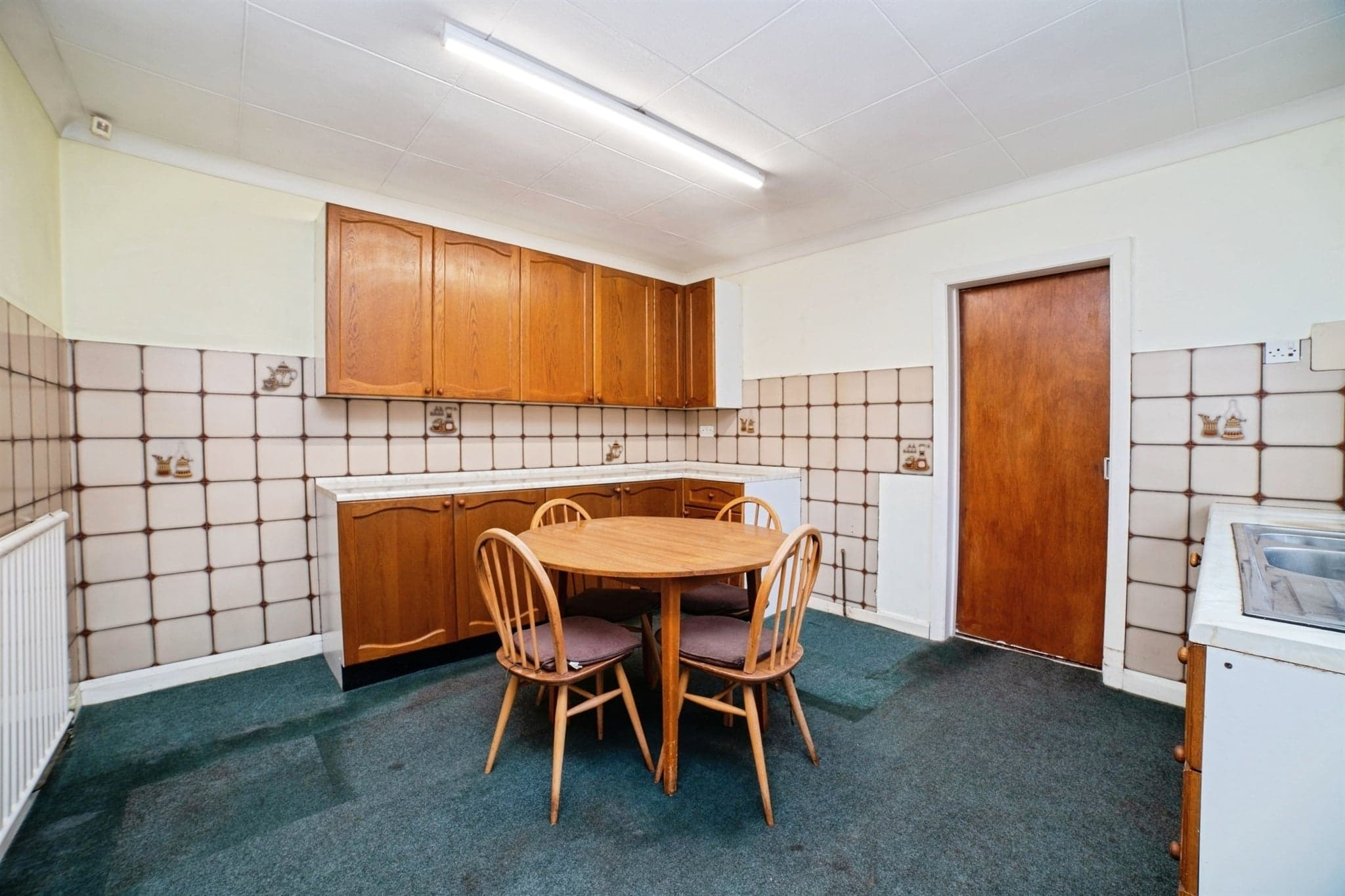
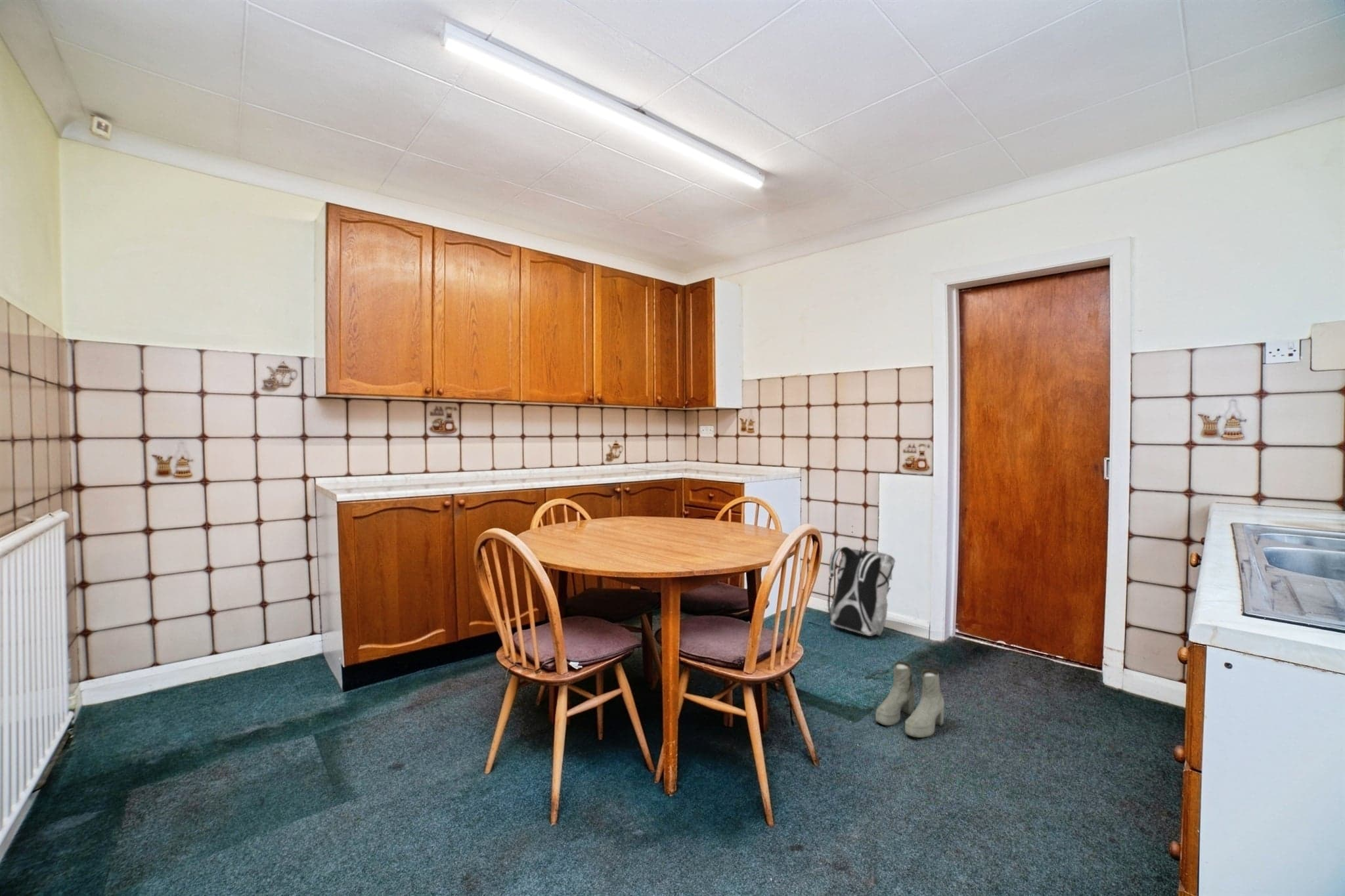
+ boots (910, 696)
+ backpack (858, 589)
